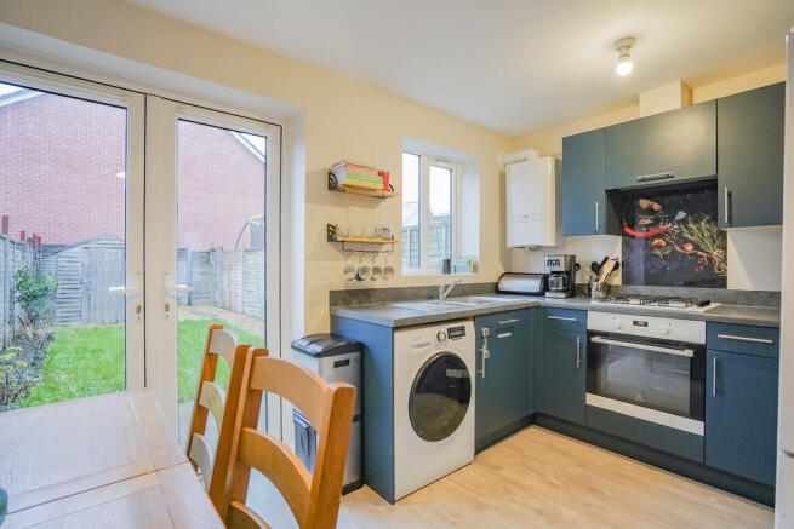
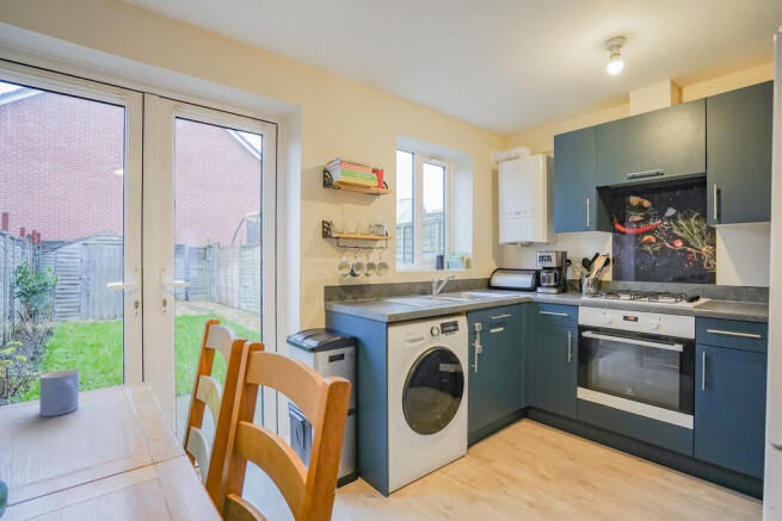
+ mug (60, 393)
